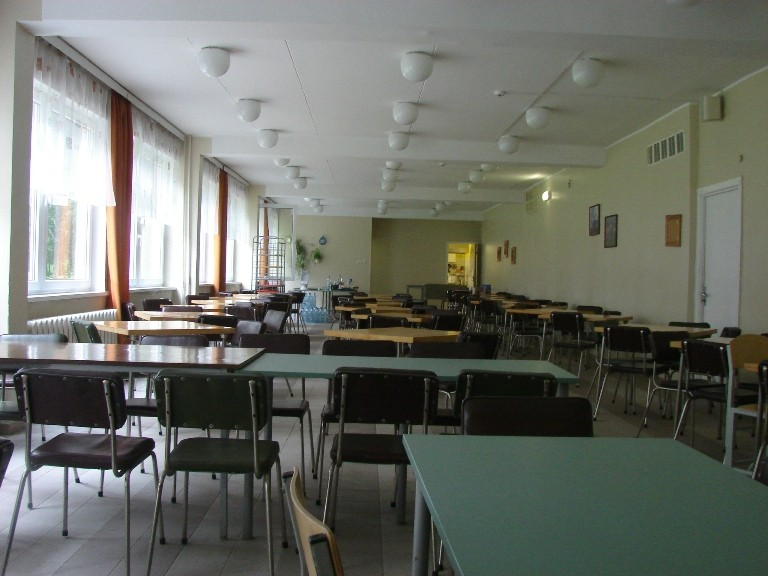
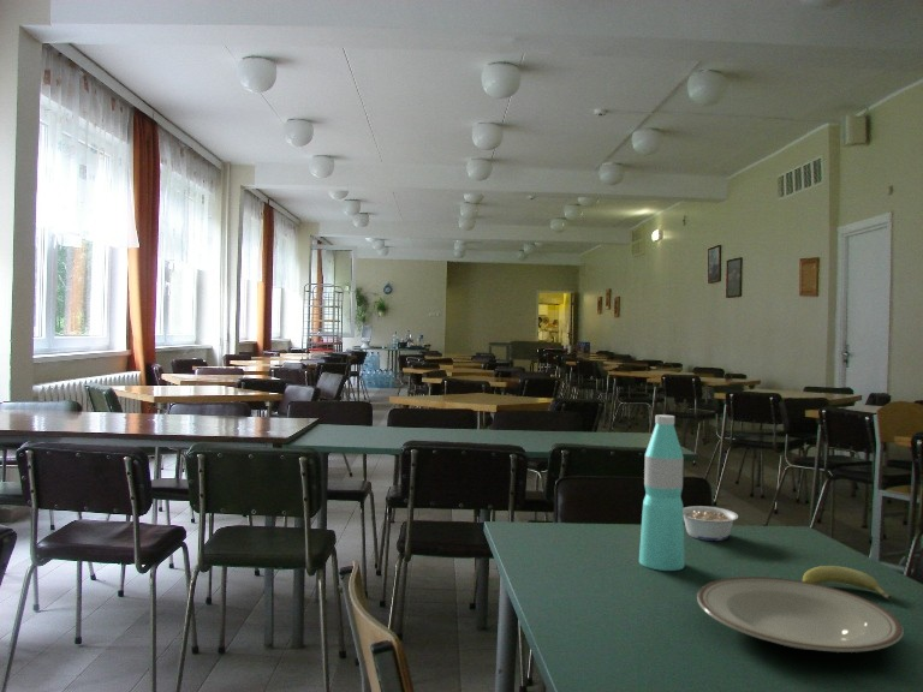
+ fruit (844, 579)
+ water bottle (662, 489)
+ plate (793, 619)
+ legume (707, 523)
